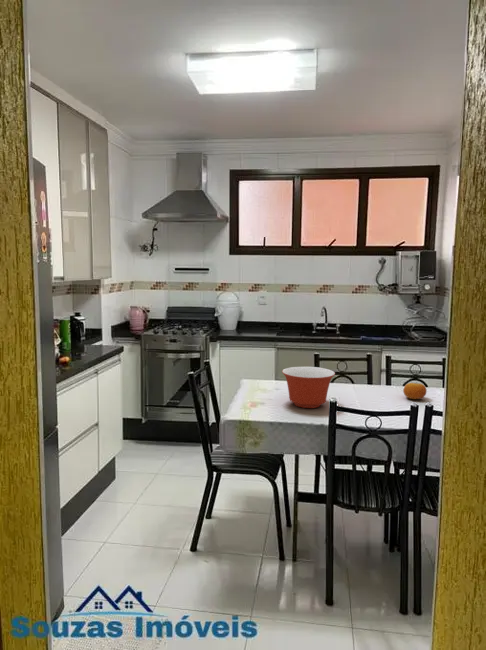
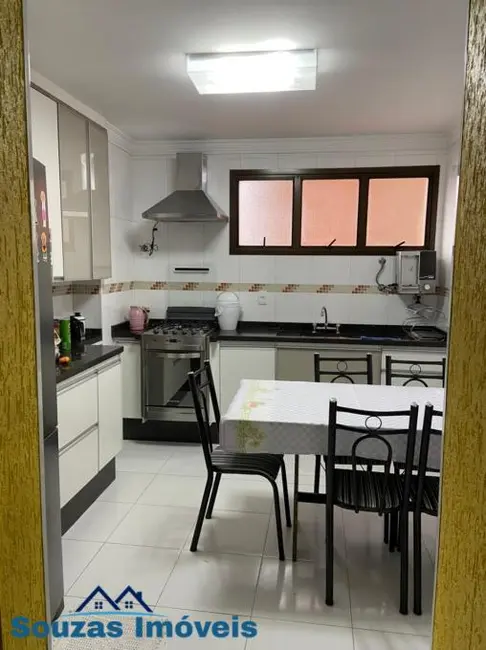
- mixing bowl (307, 388)
- fruit (414, 390)
